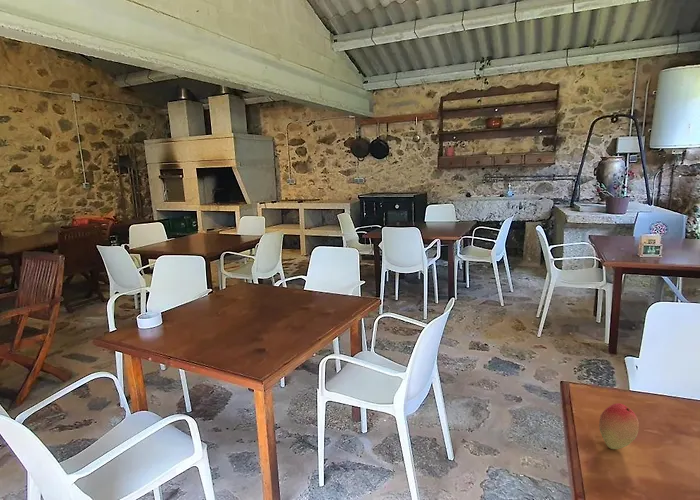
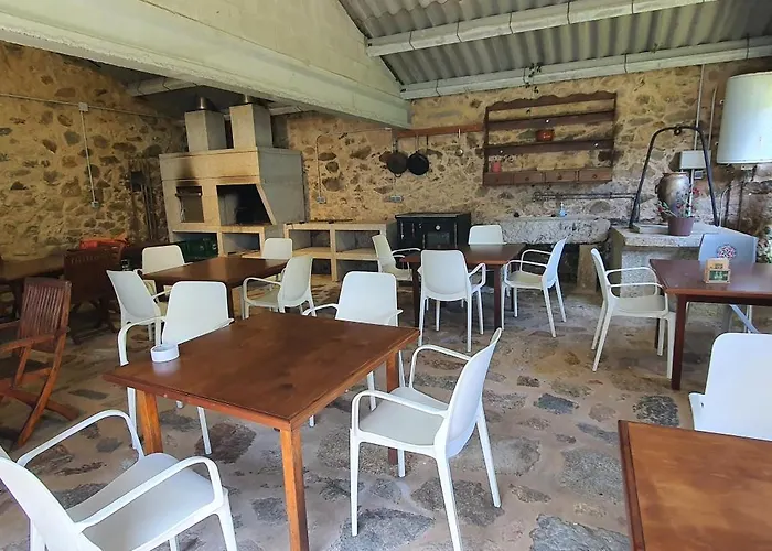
- fruit (619, 426)
